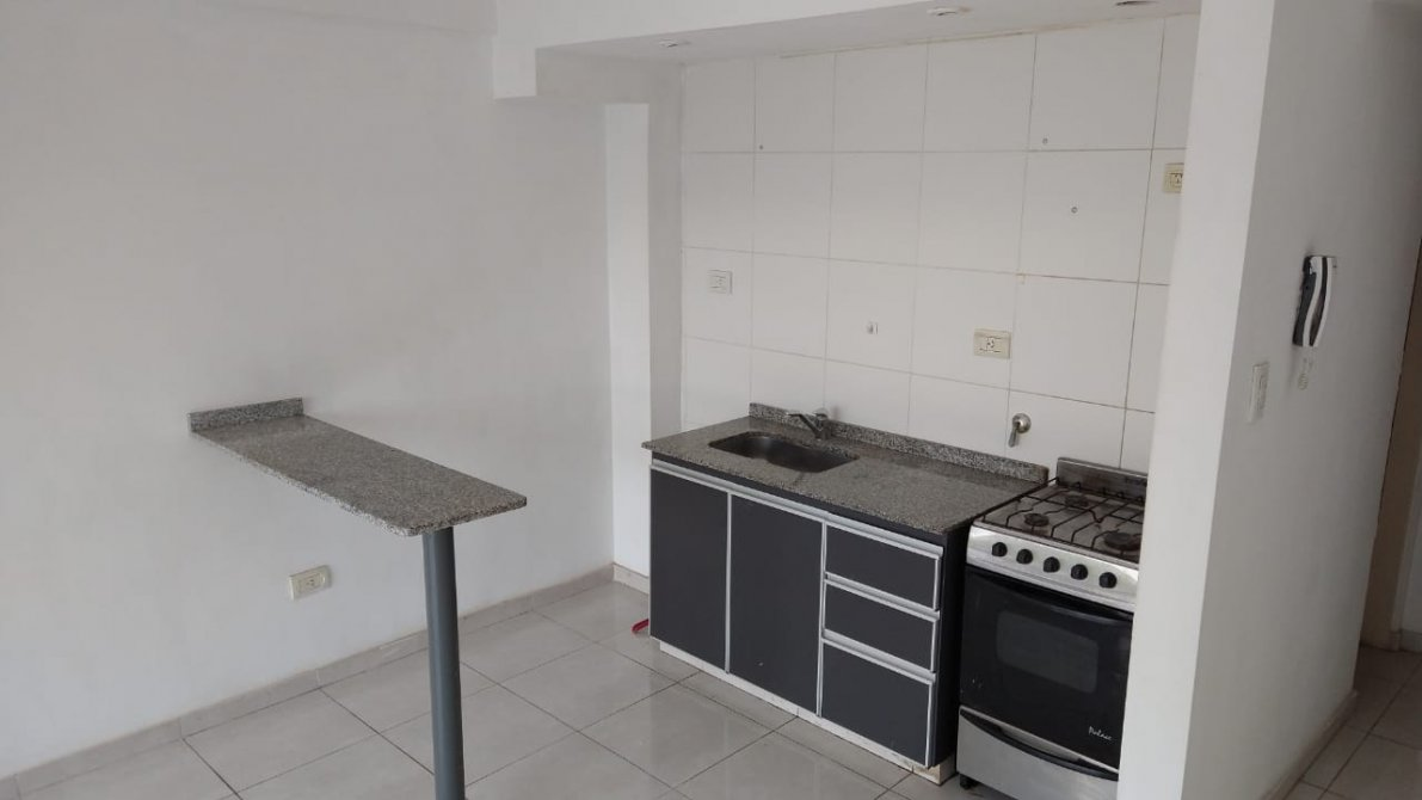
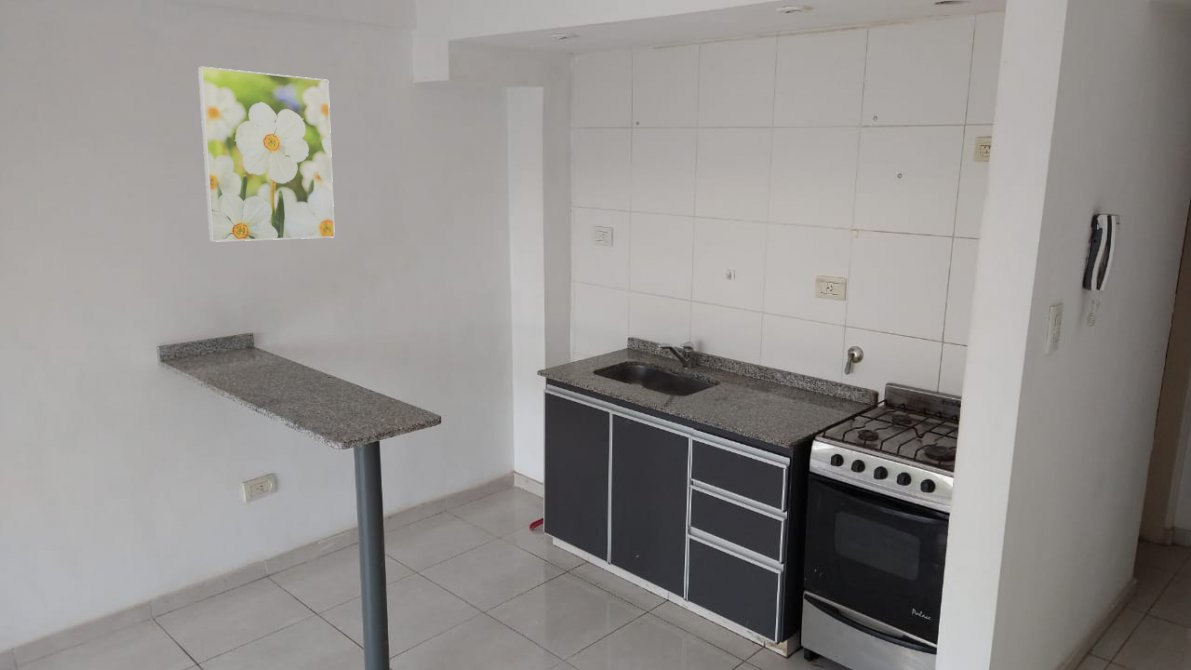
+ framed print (270, 157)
